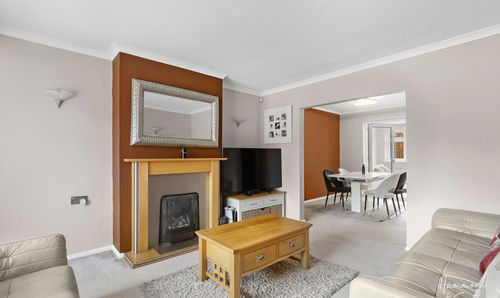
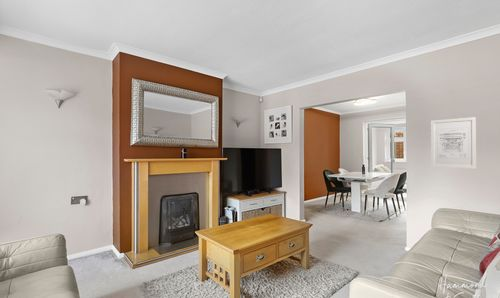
+ wall art (452, 143)
